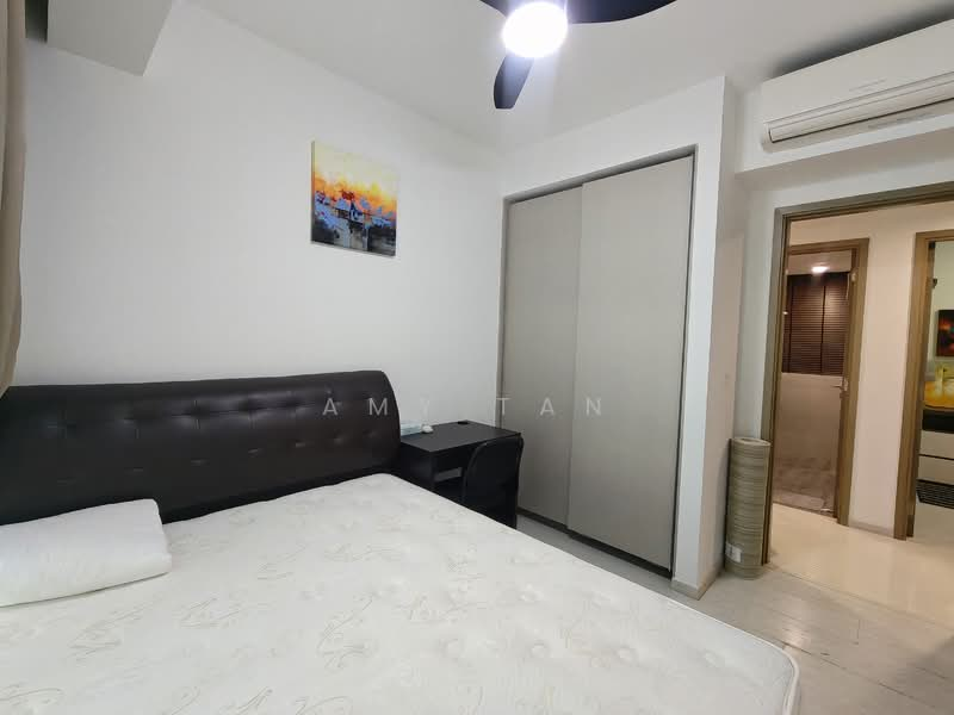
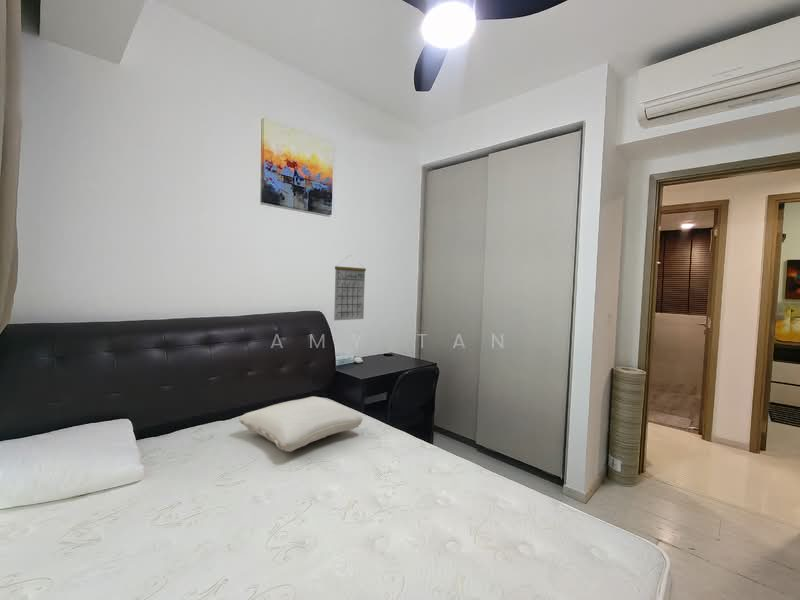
+ pillow (301, 420)
+ calendar (350, 287)
